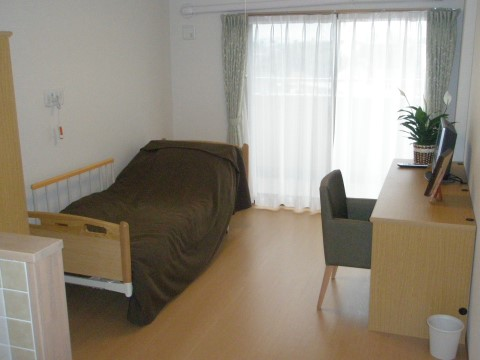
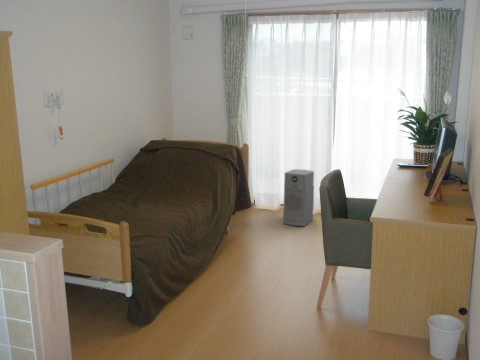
+ air purifier (298, 196)
